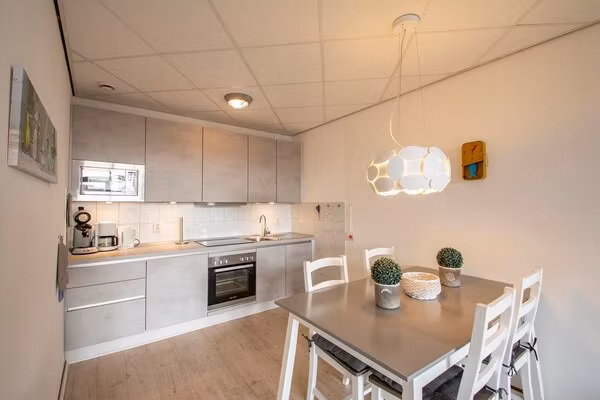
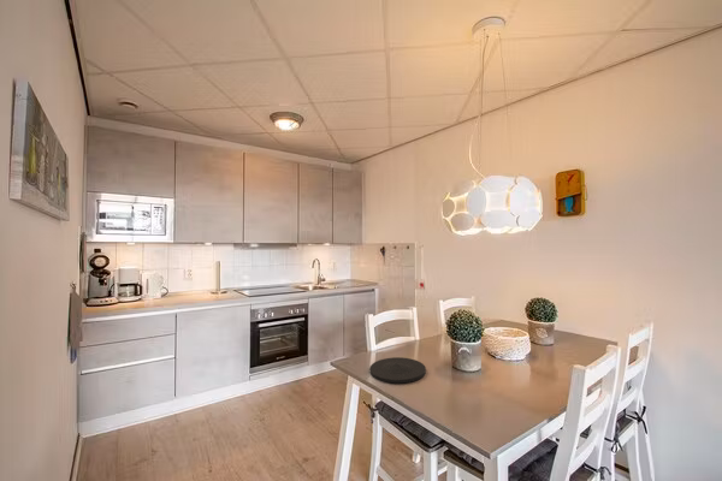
+ plate (397, 367)
